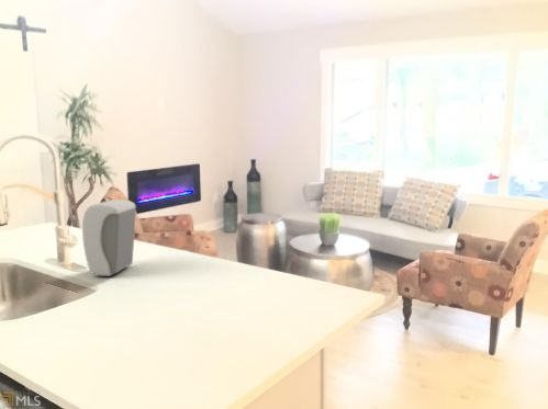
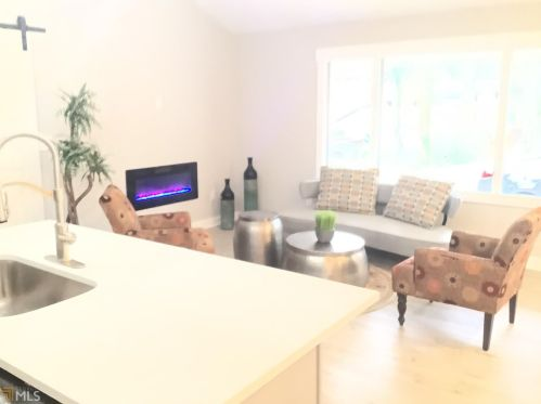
- soap dispenser (111, 236)
